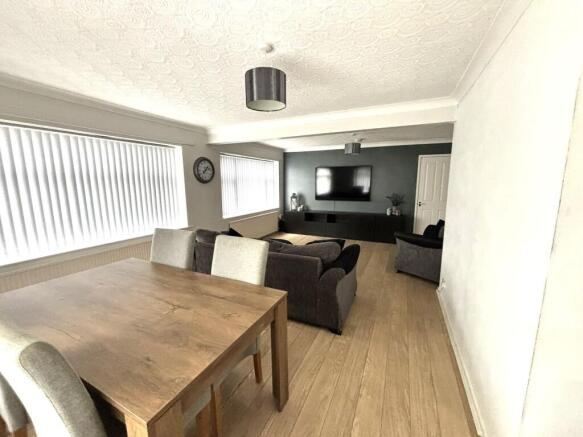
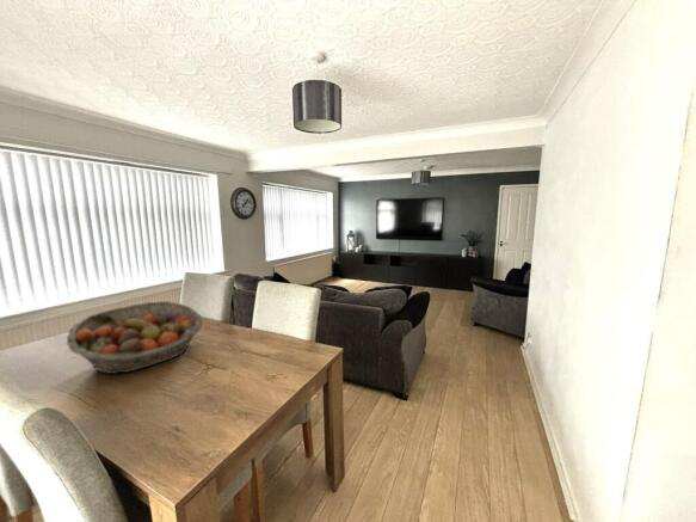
+ fruit basket (142, 333)
